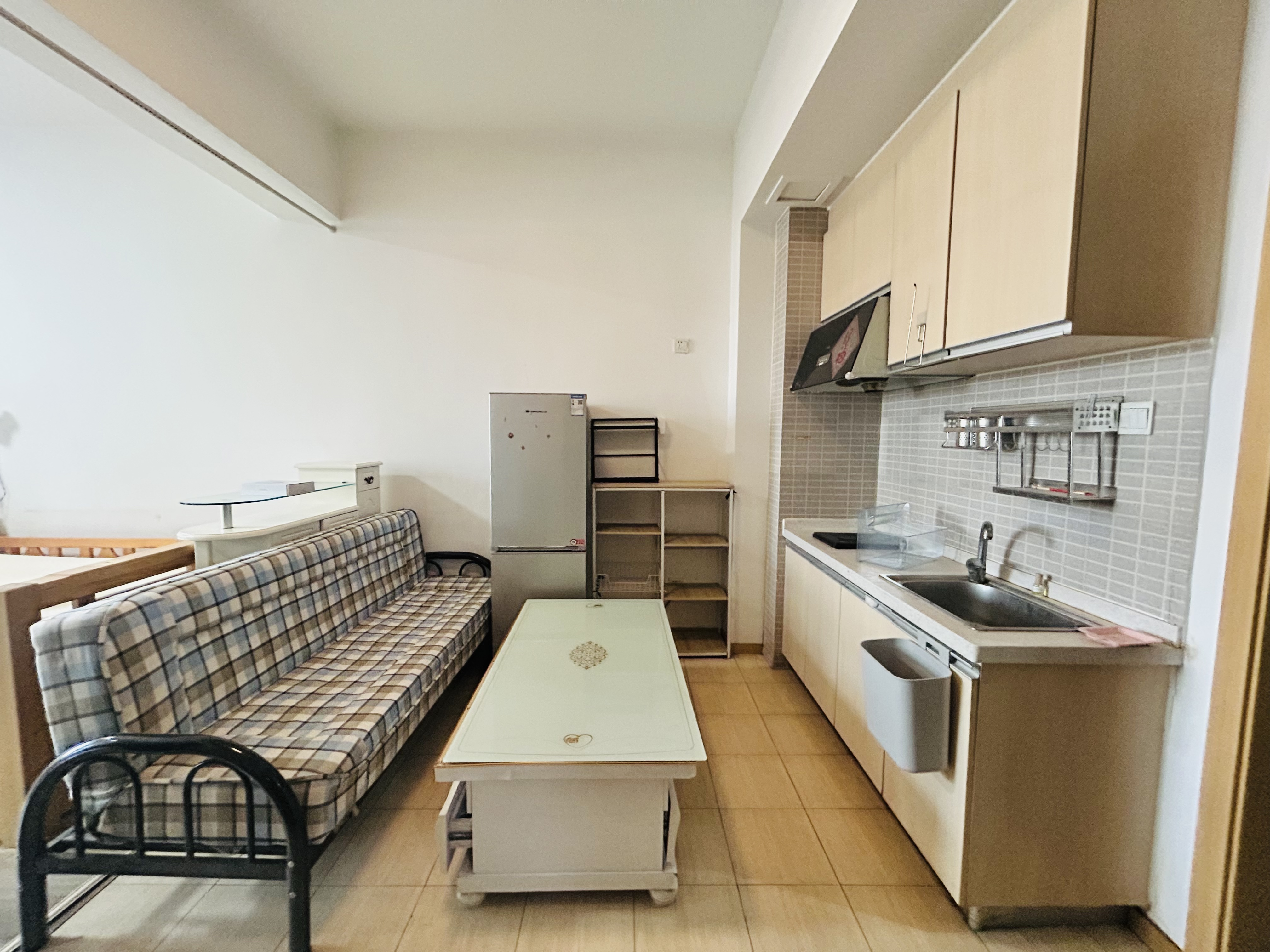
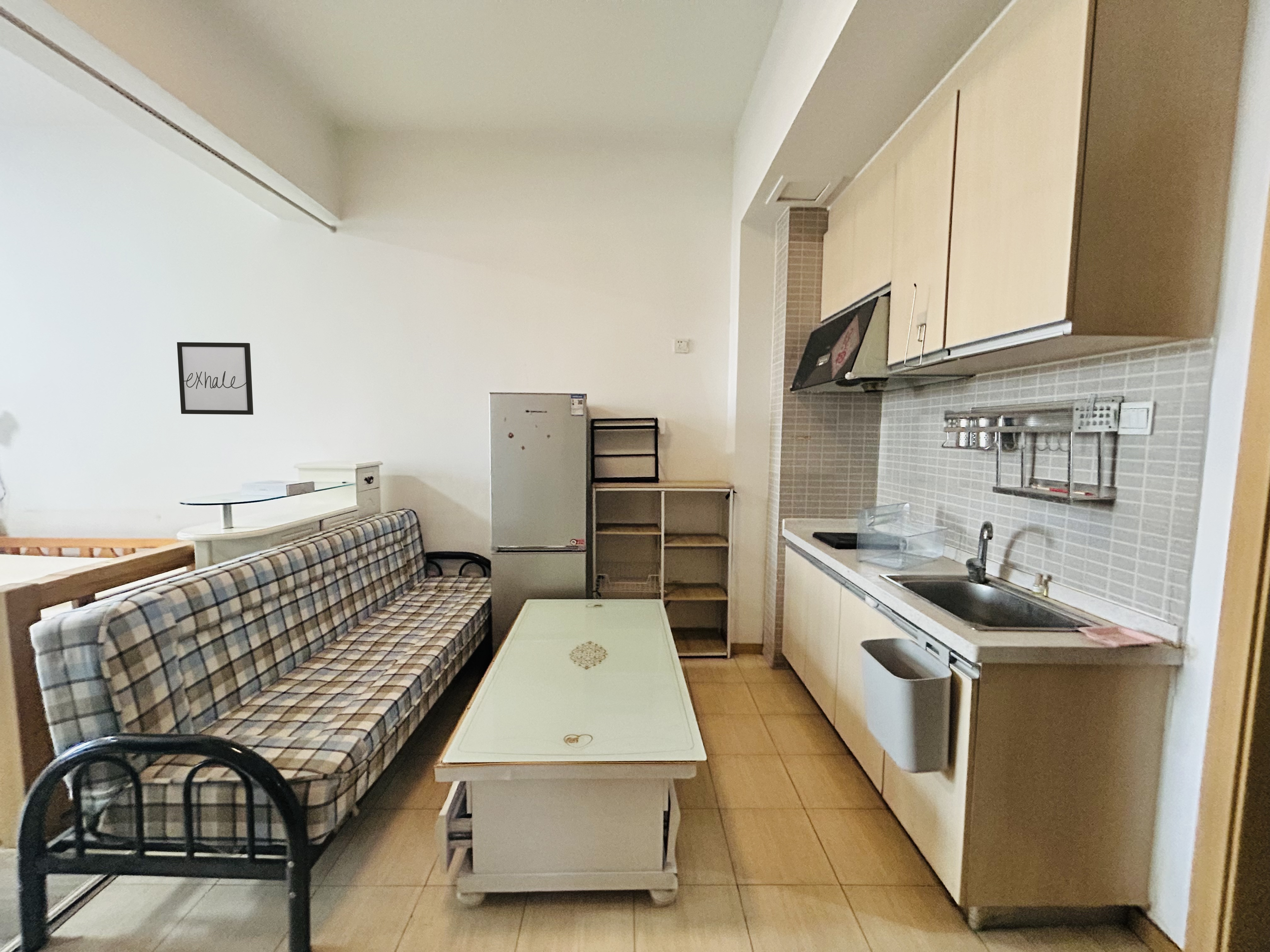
+ wall art (215, 378)
